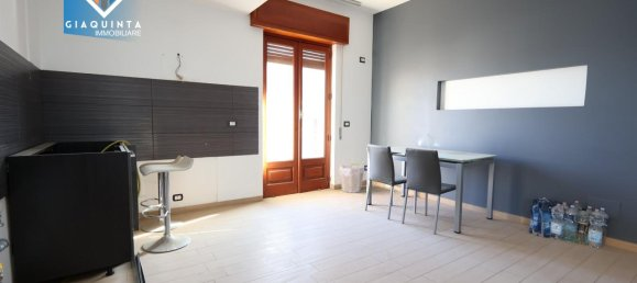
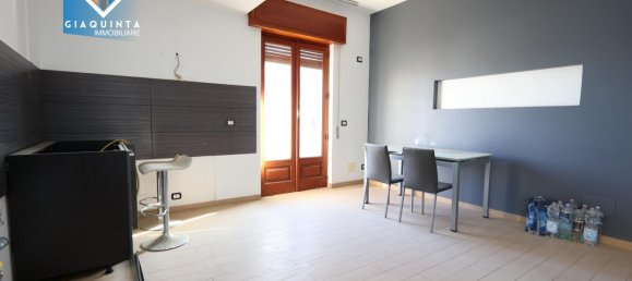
- waste bin (351, 179)
